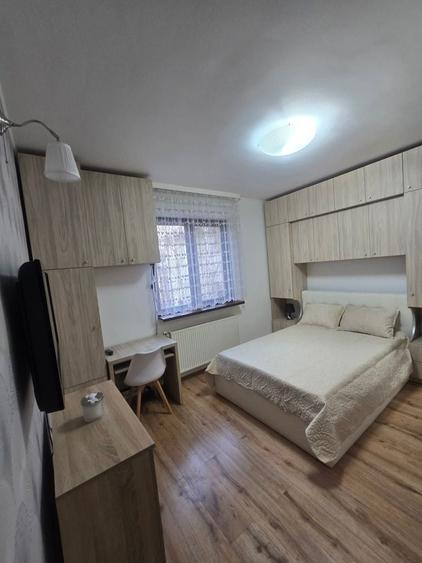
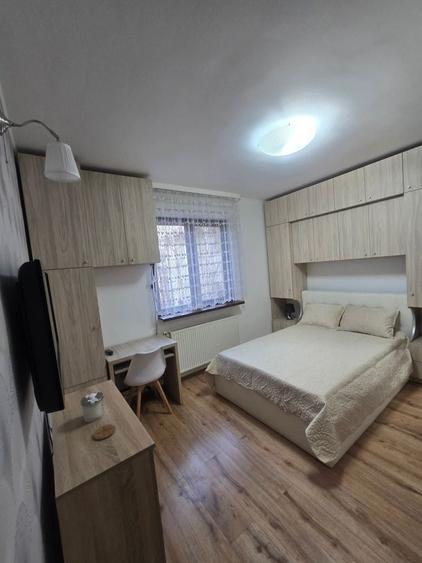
+ coaster (104, 431)
